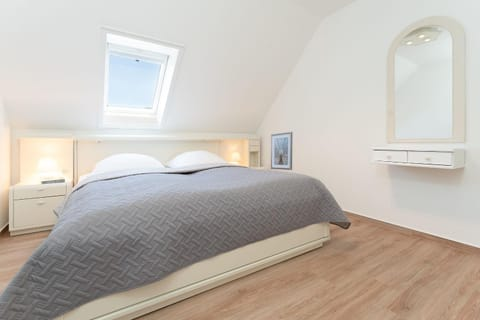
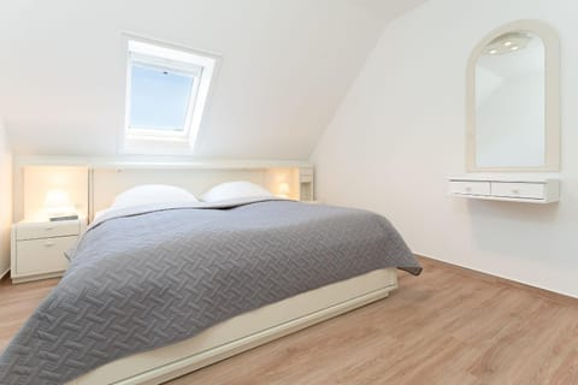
- picture frame (281, 151)
